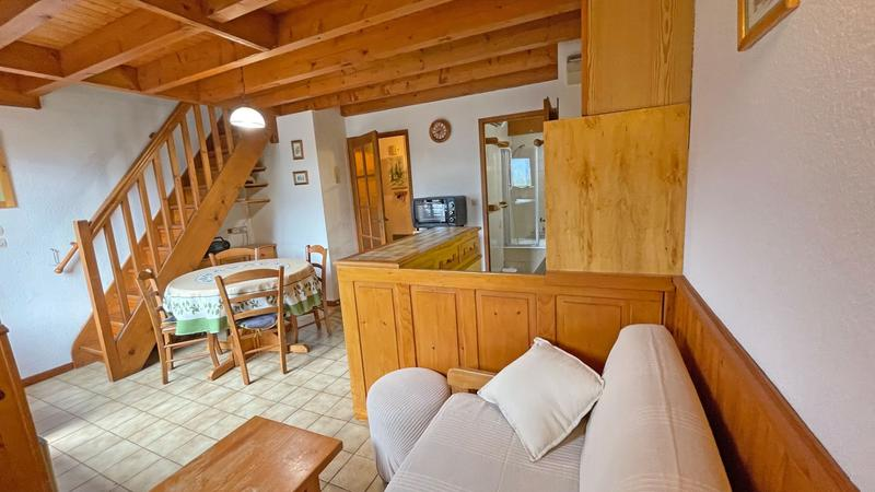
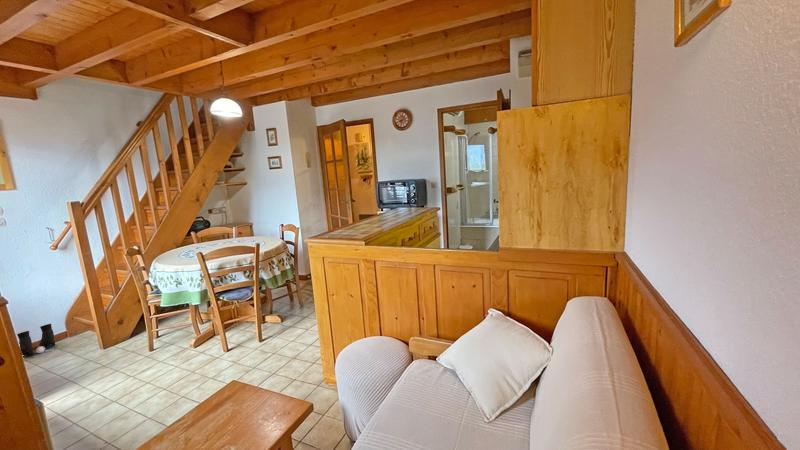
+ boots (30, 338)
